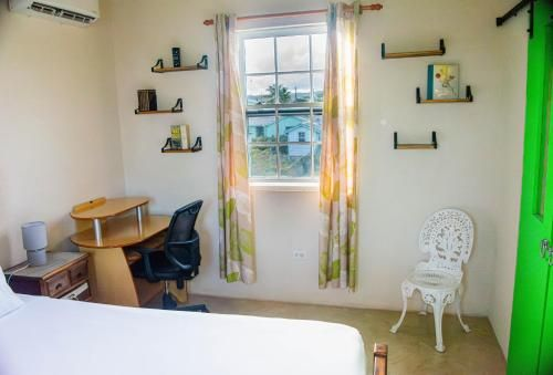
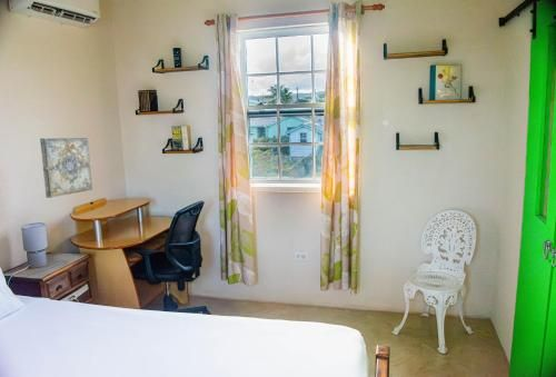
+ wall art (68, 166)
